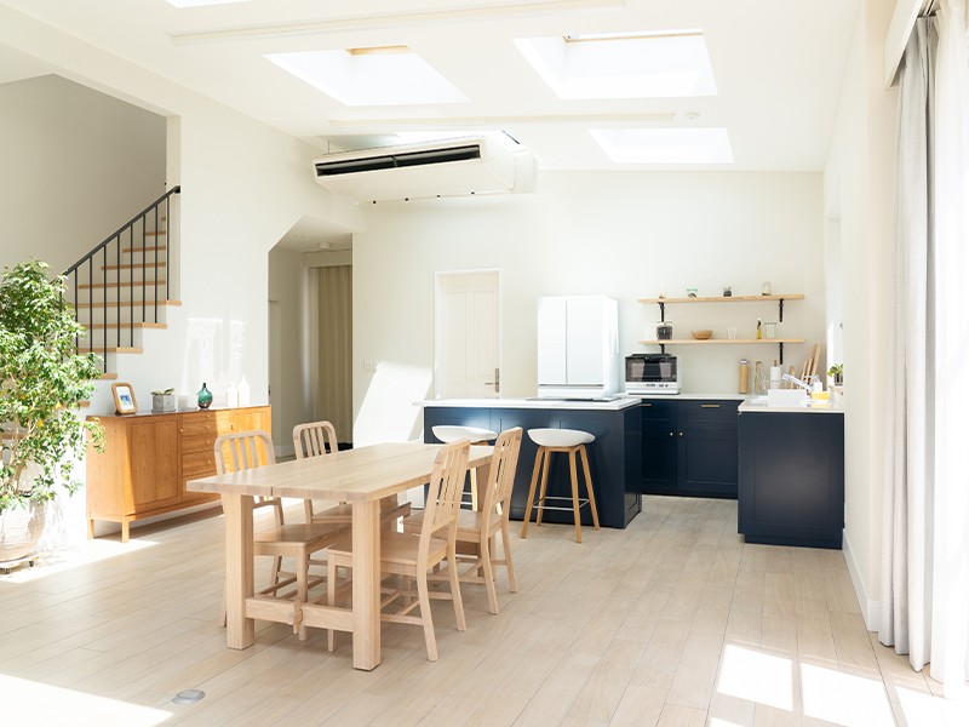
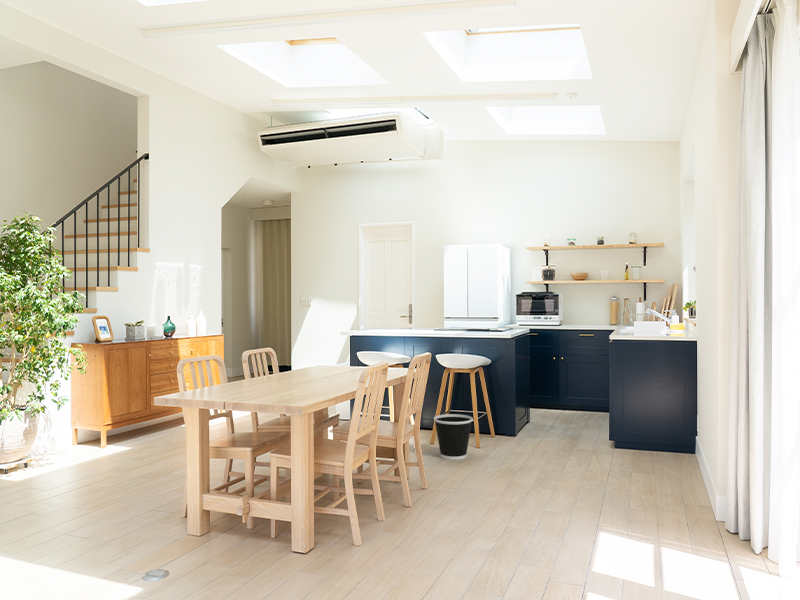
+ wastebasket (453, 437)
